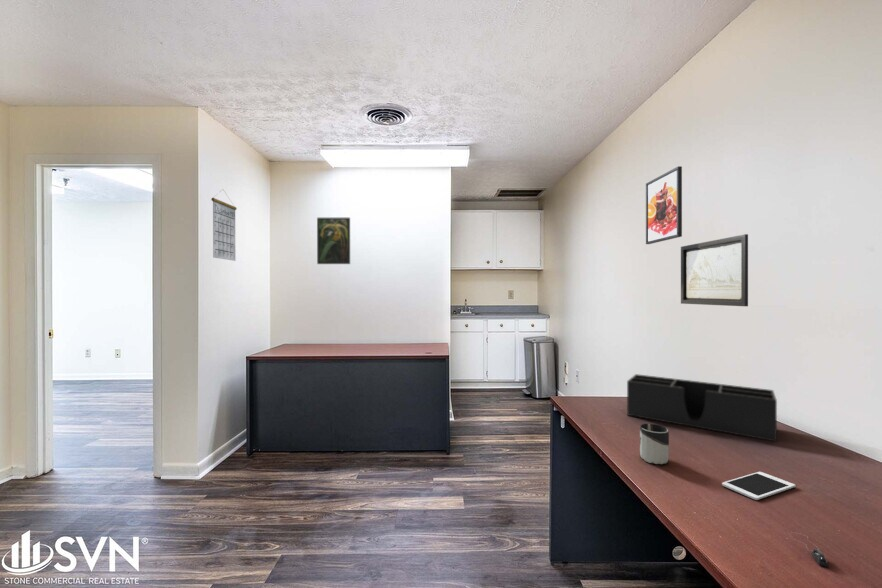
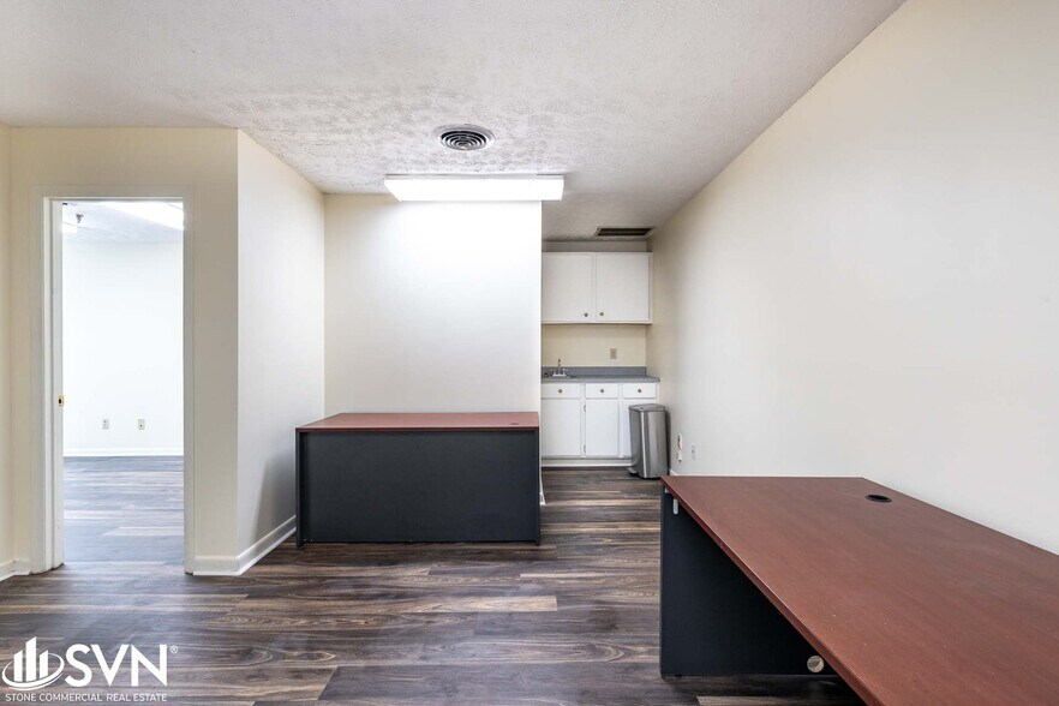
- desk organizer (696, 403)
- cup (653, 441)
- calendar (224, 224)
- cell phone (758, 484)
- wall art (710, 273)
- computer mouse (806, 545)
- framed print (333, 240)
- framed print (662, 208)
